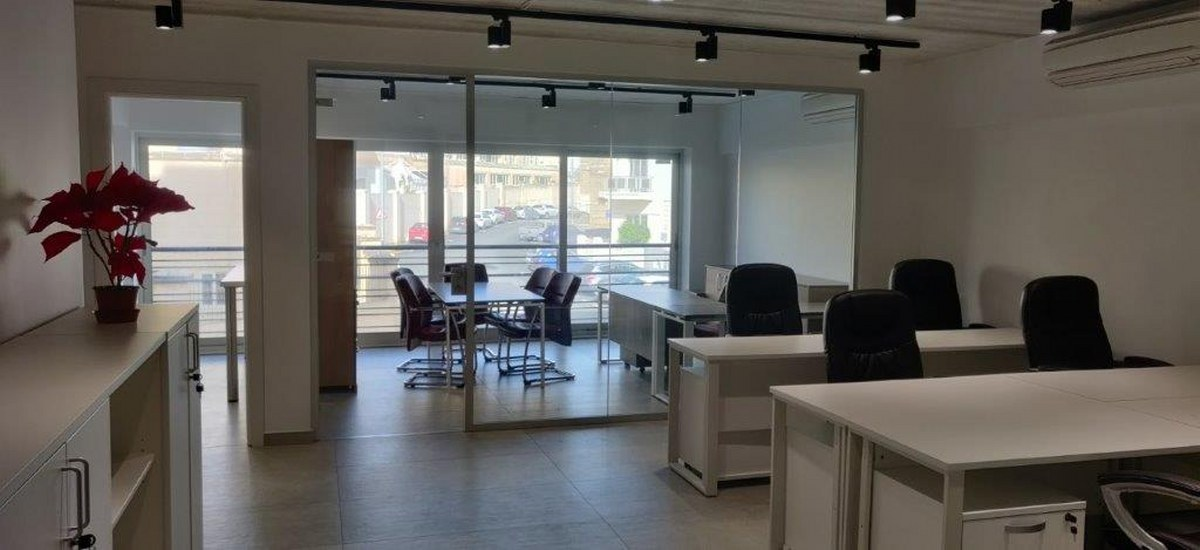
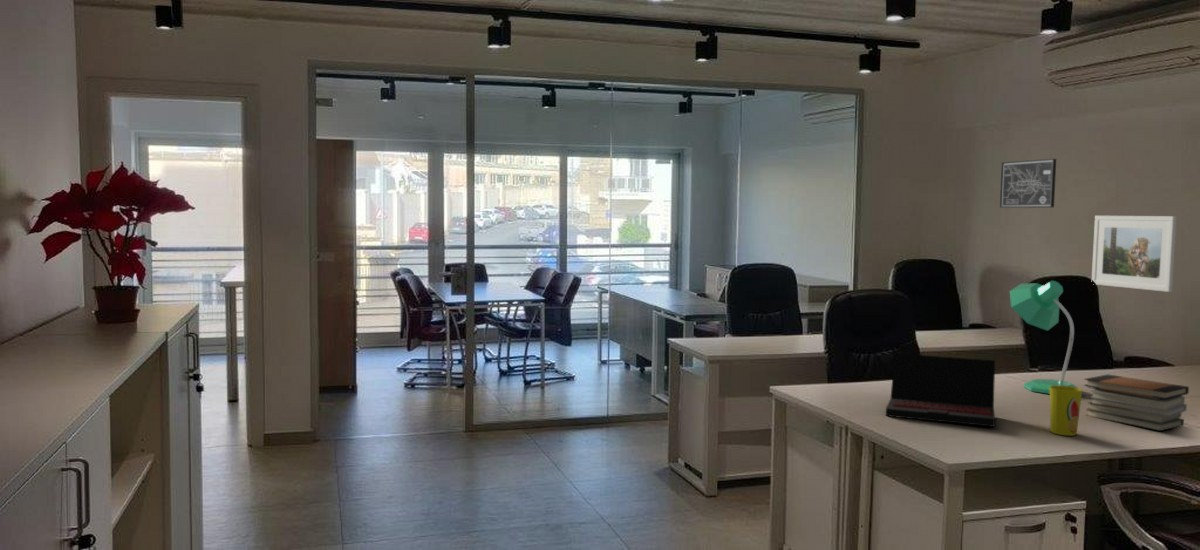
+ wall art (1026, 184)
+ laptop (941, 387)
+ desk lamp (1047, 330)
+ cup (1064, 410)
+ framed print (1131, 251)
+ book stack (1135, 401)
